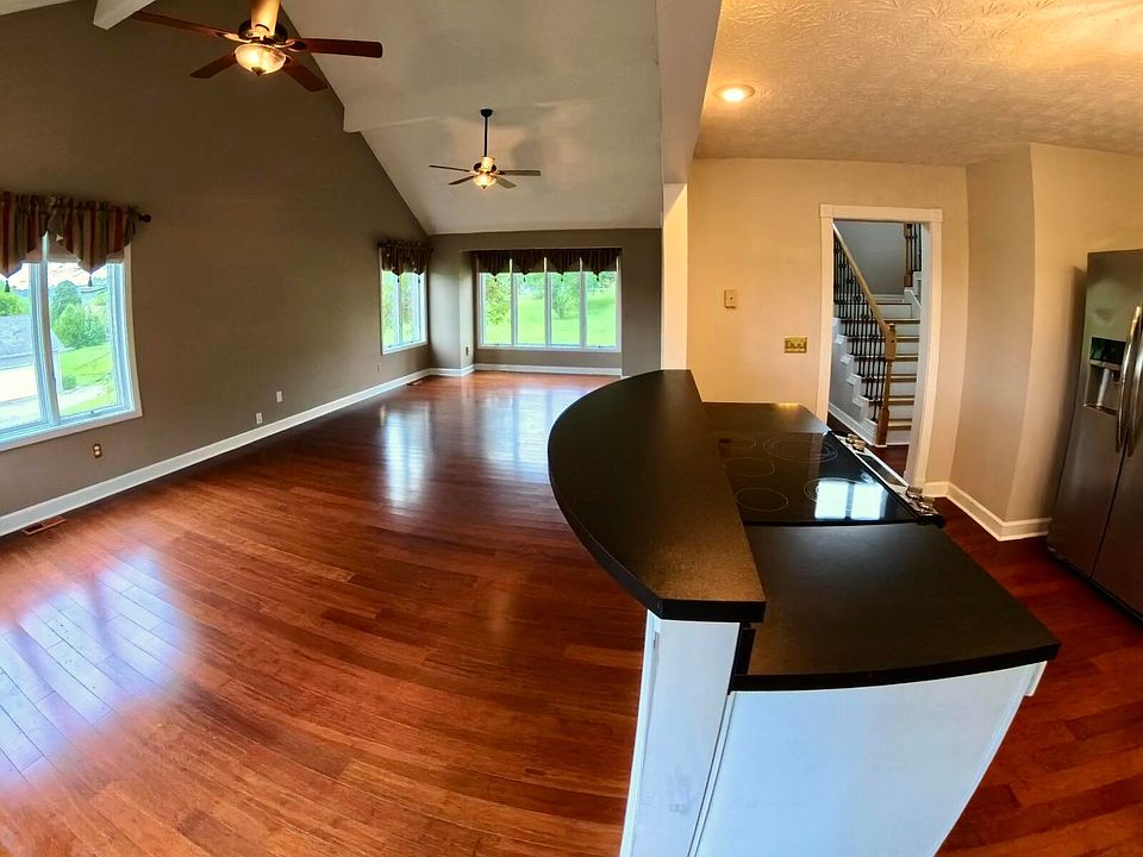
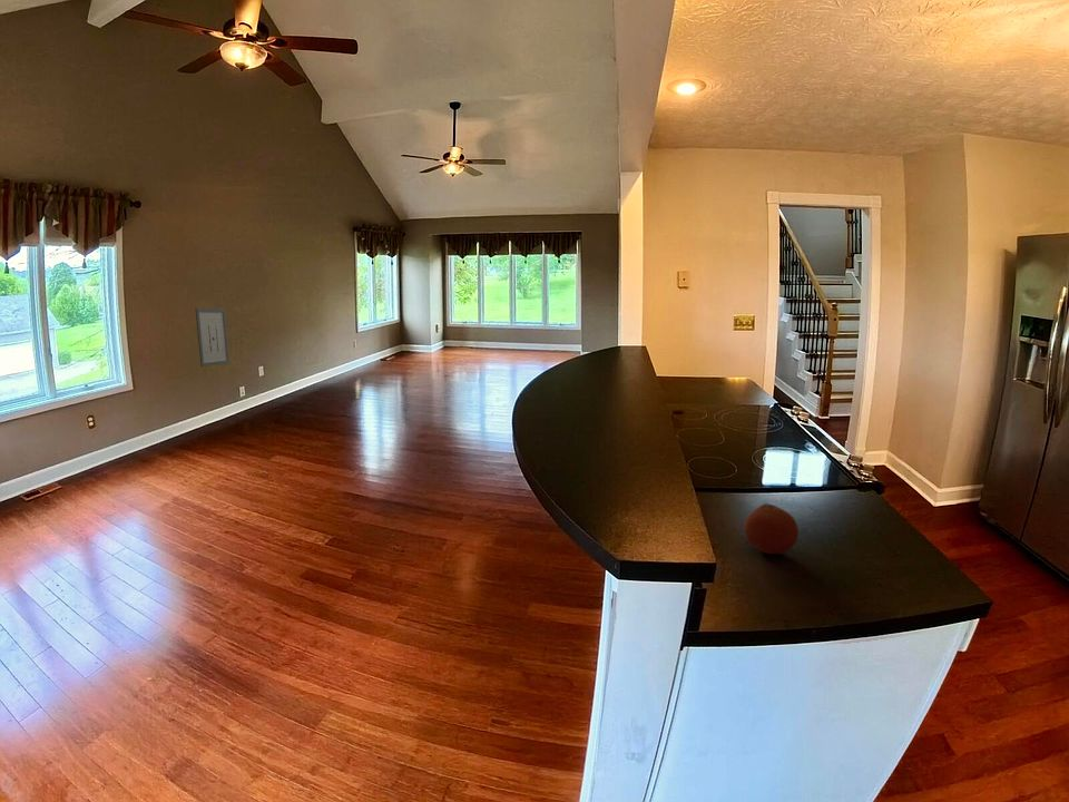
+ fruit (771, 528)
+ wall art (213, 336)
